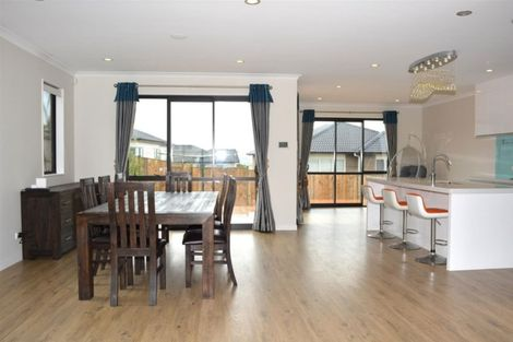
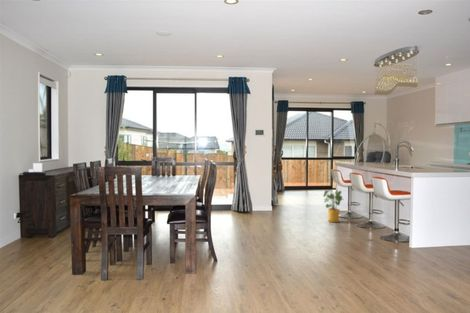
+ house plant (332, 205)
